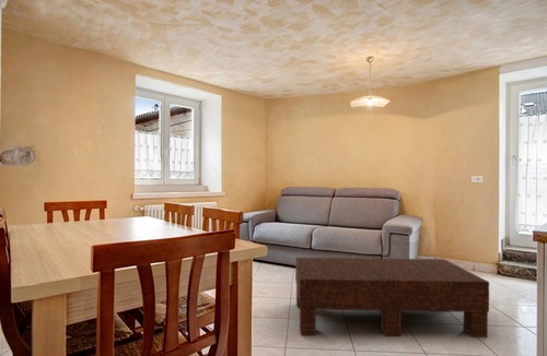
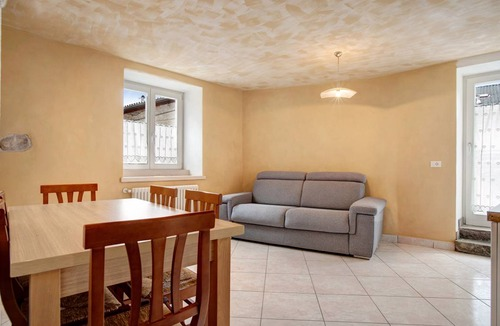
- coffee table (380, 293)
